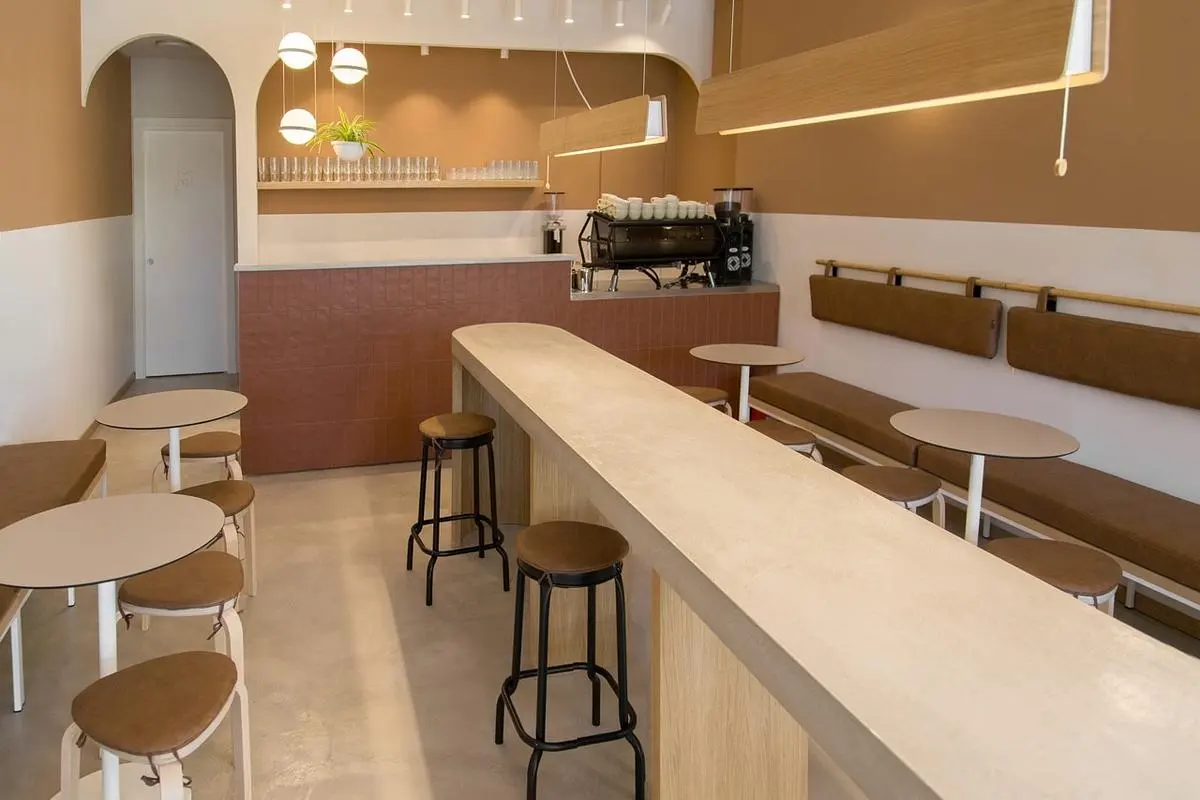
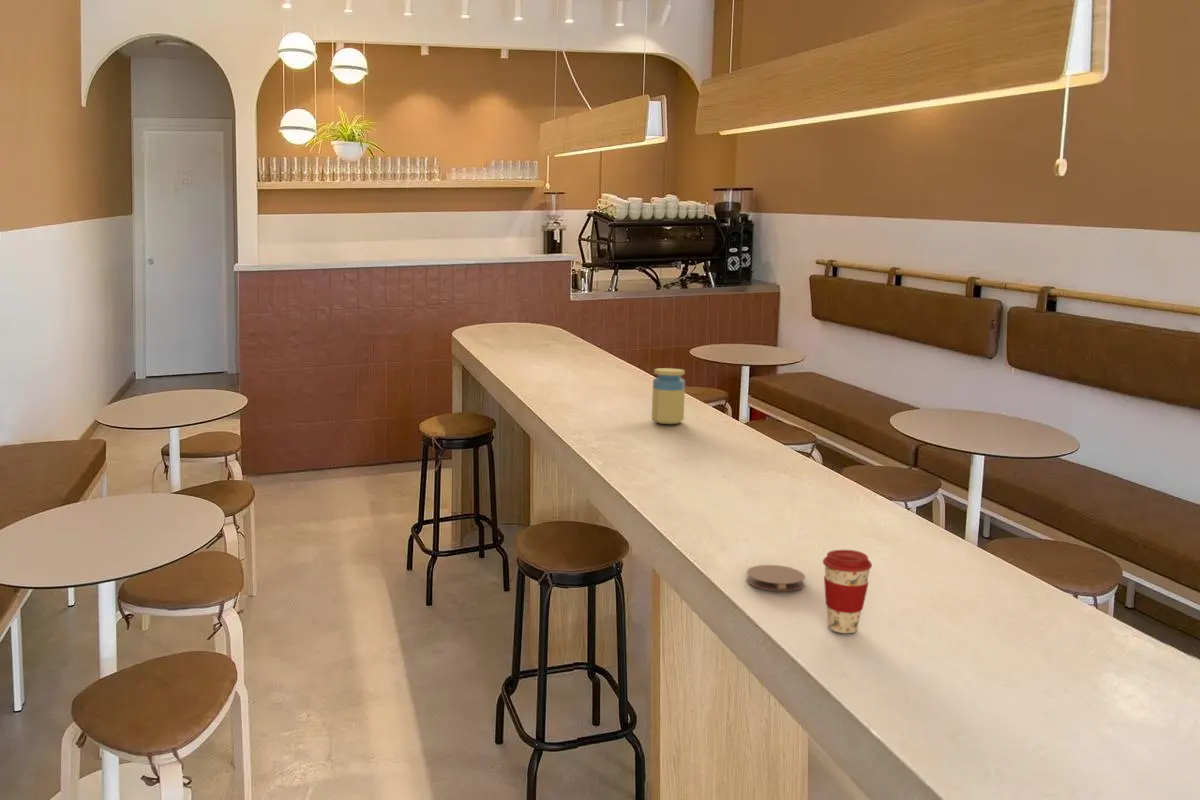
+ coffee cup (845, 591)
+ jar (668, 396)
+ coaster (775, 577)
